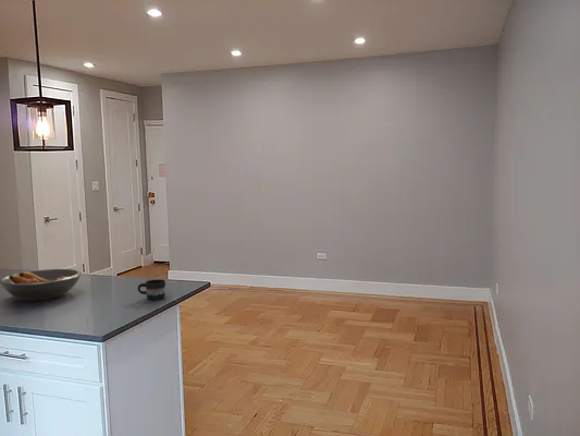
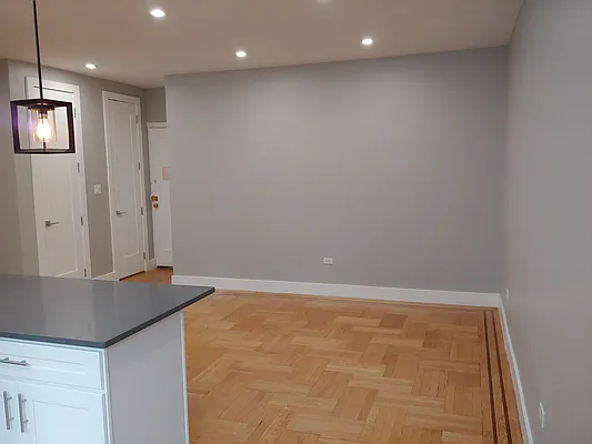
- mug (153, 290)
- fruit bowl (41, 283)
